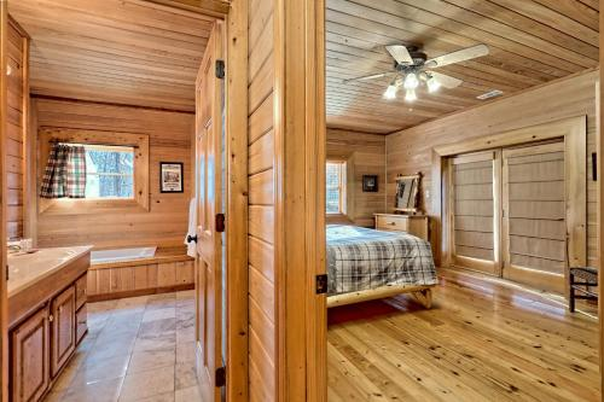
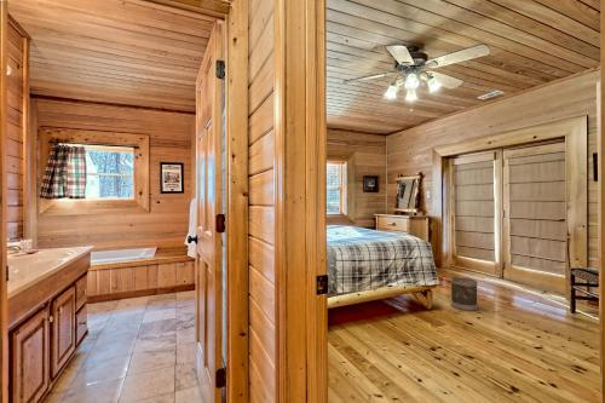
+ wastebasket (462, 293)
